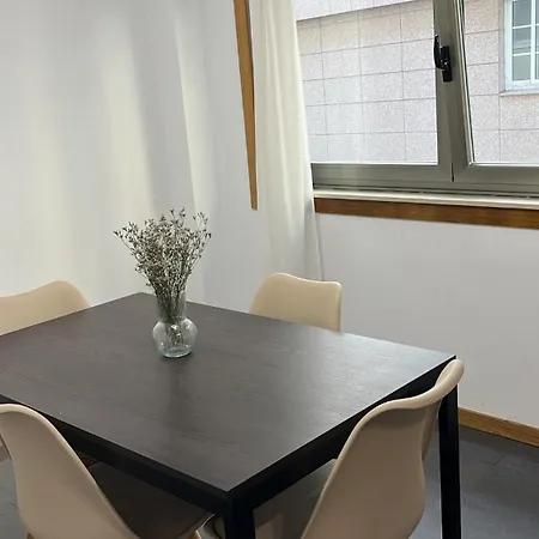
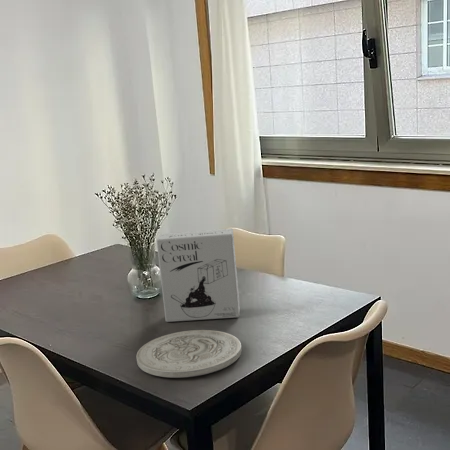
+ plate (189, 352)
+ cereal box (199, 275)
